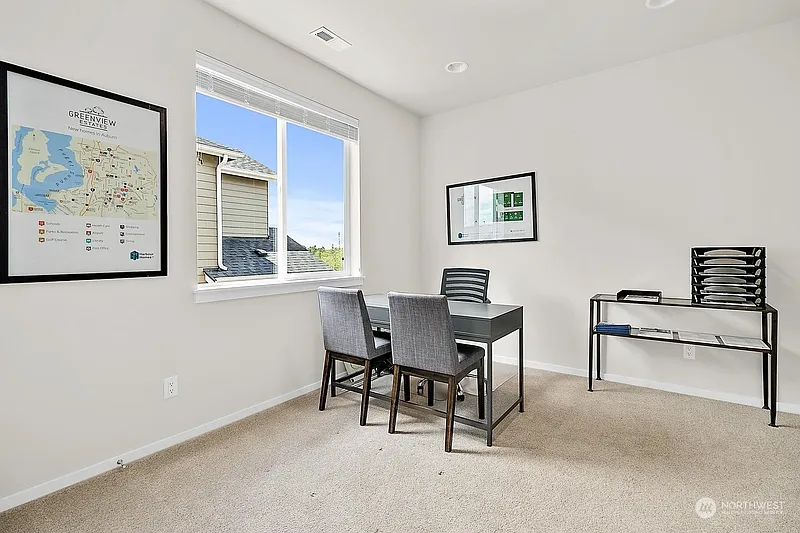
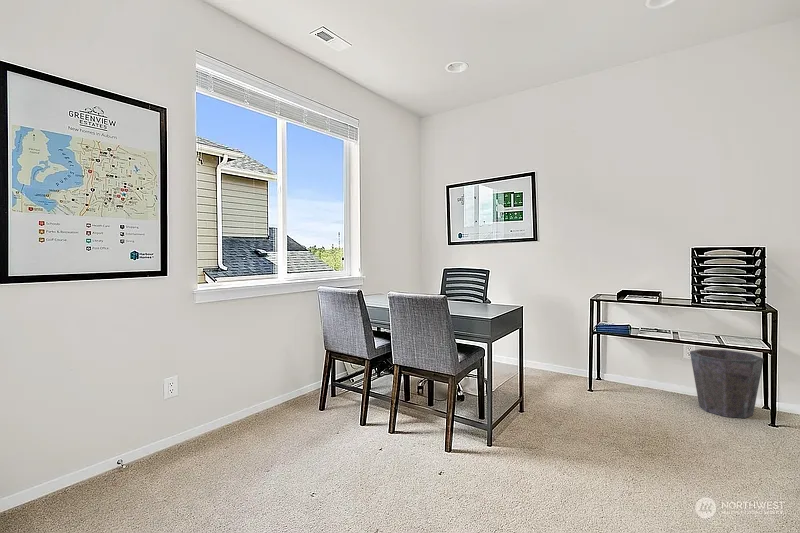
+ waste bin (725, 382)
